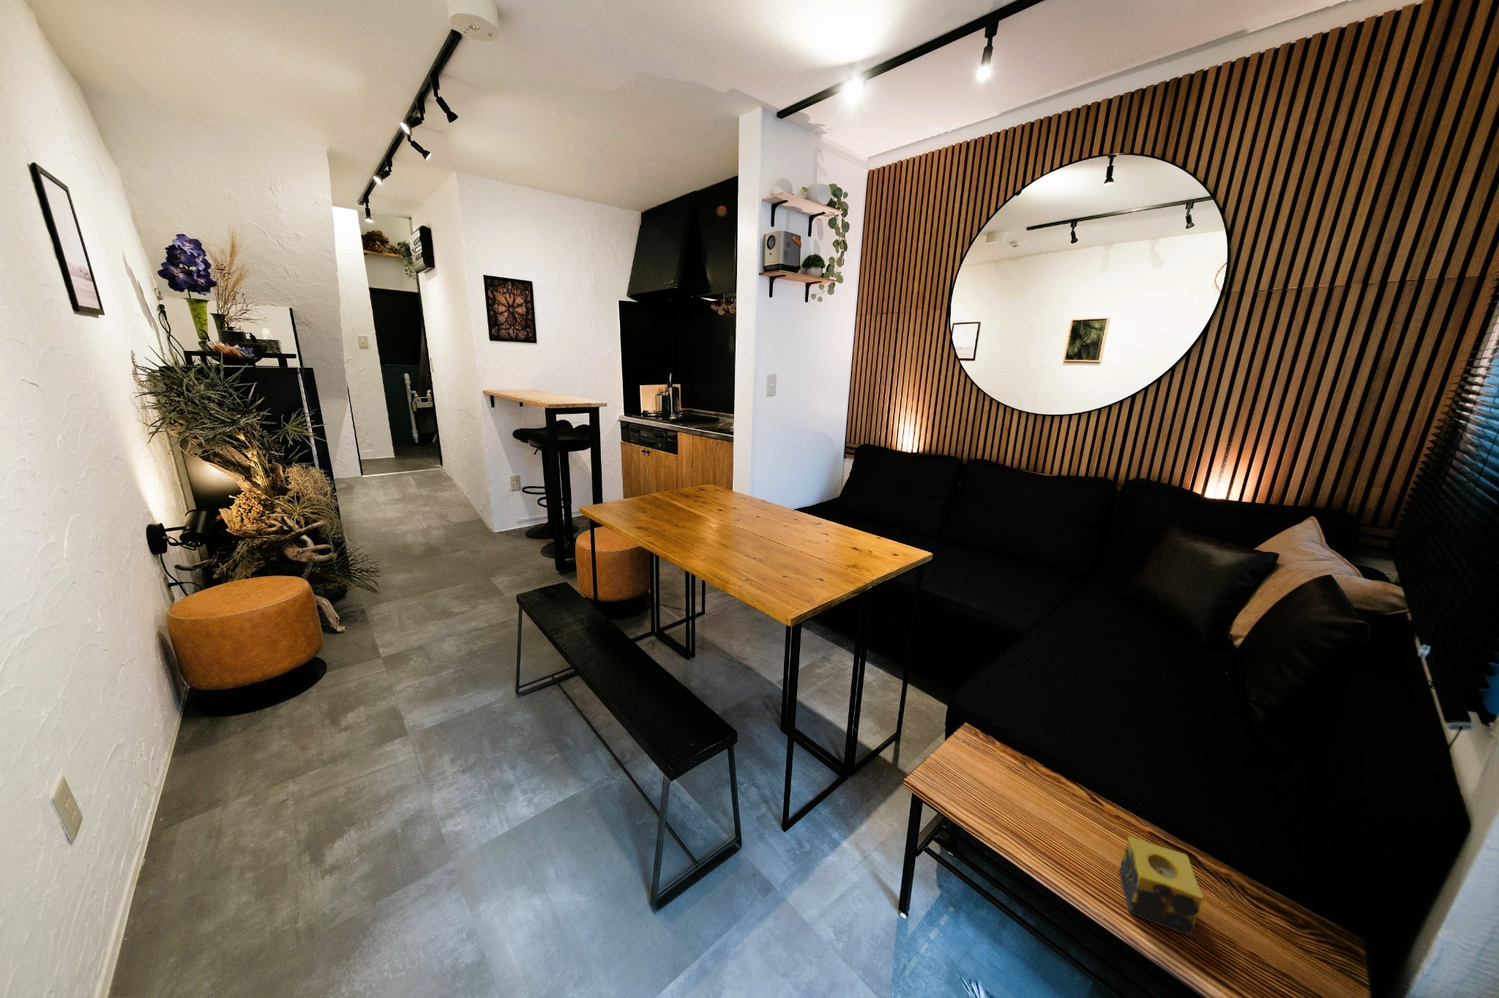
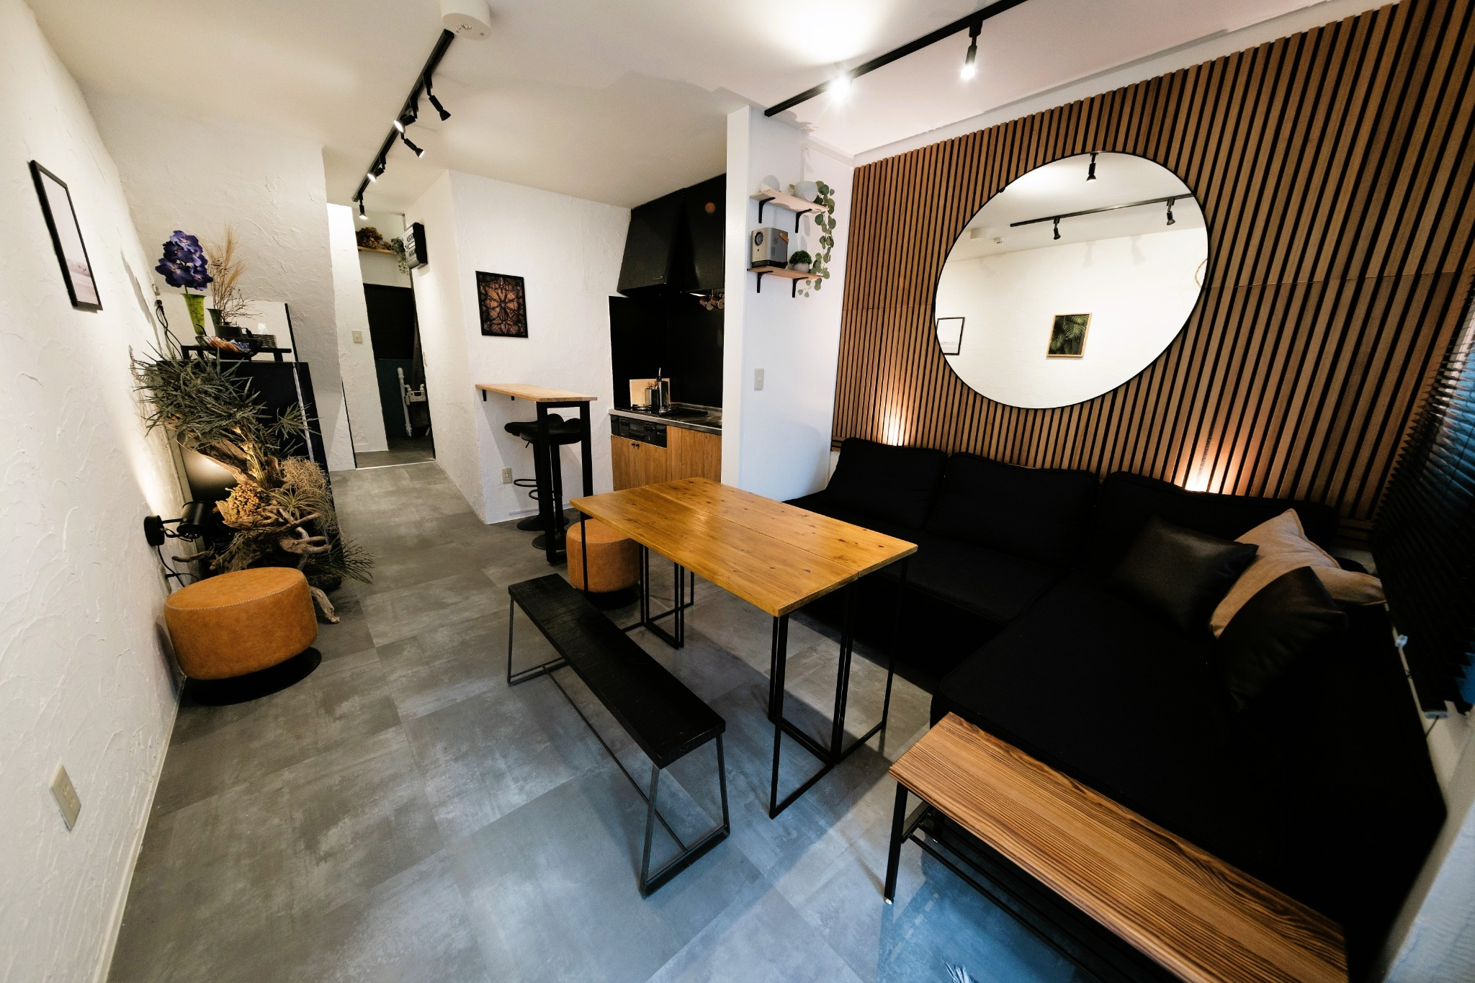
- candle (1159, 883)
